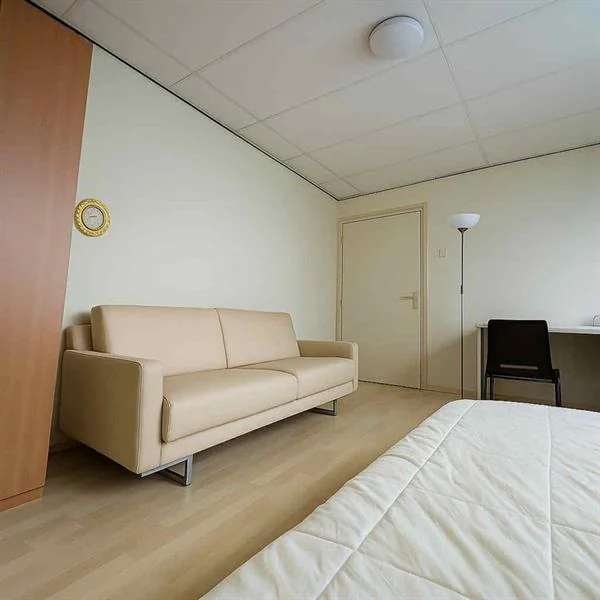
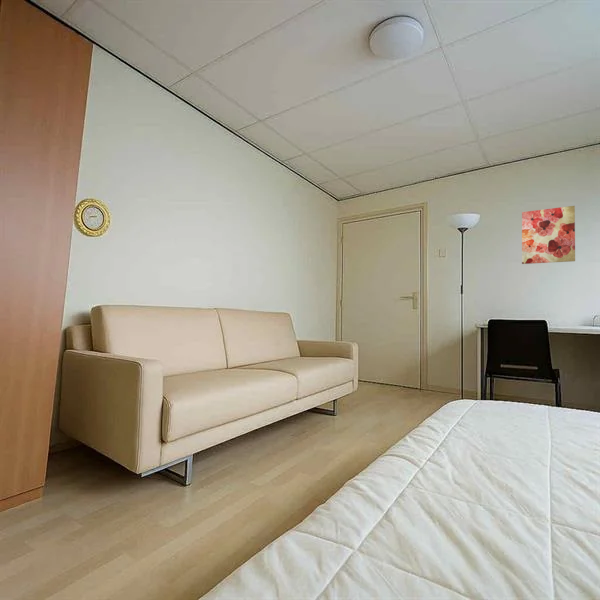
+ wall art (547, 235)
